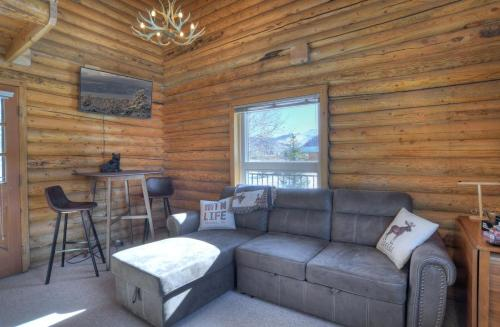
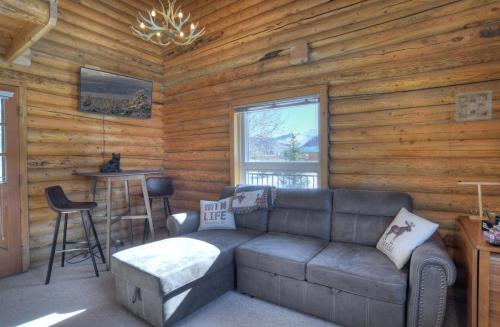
+ wall ornament (472, 106)
